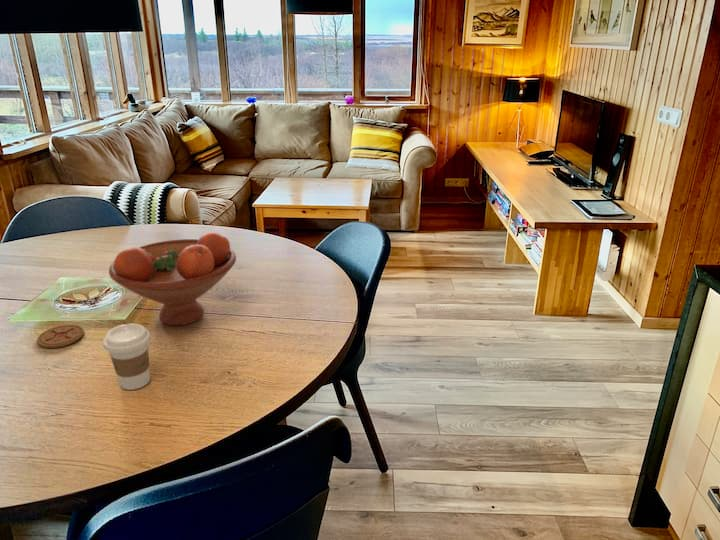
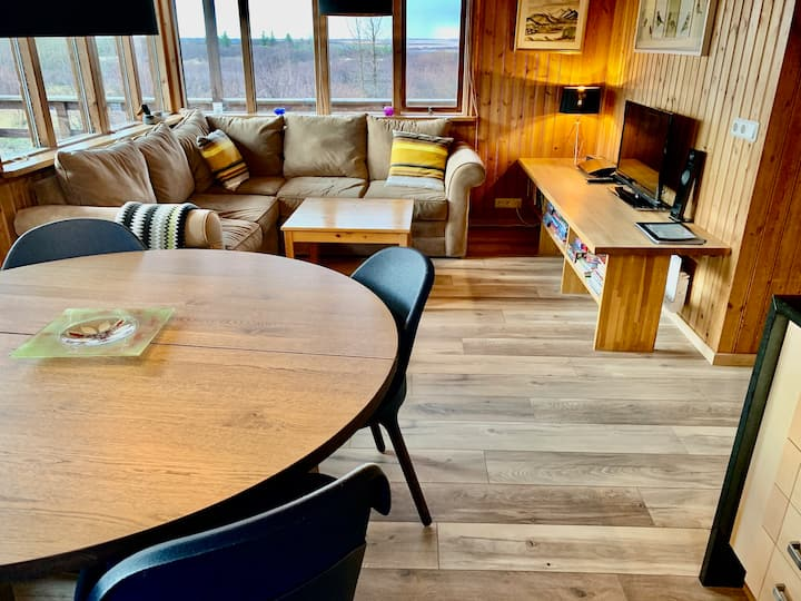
- fruit bowl (176, 277)
- coaster (60, 336)
- coffee cup (130, 357)
